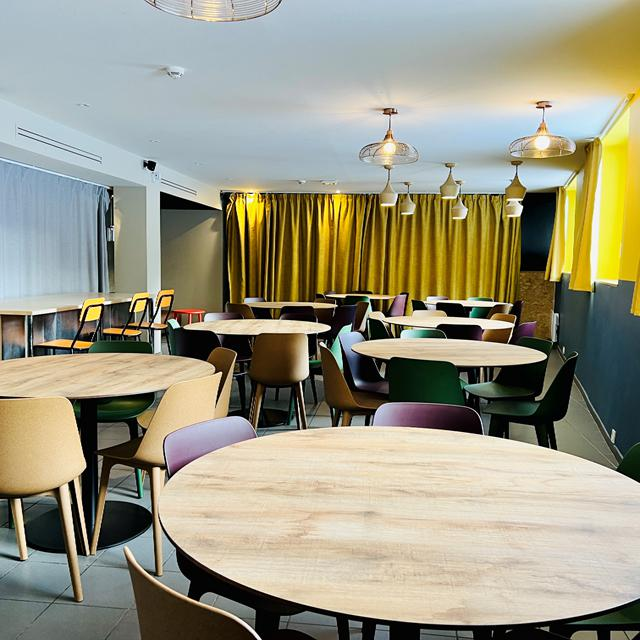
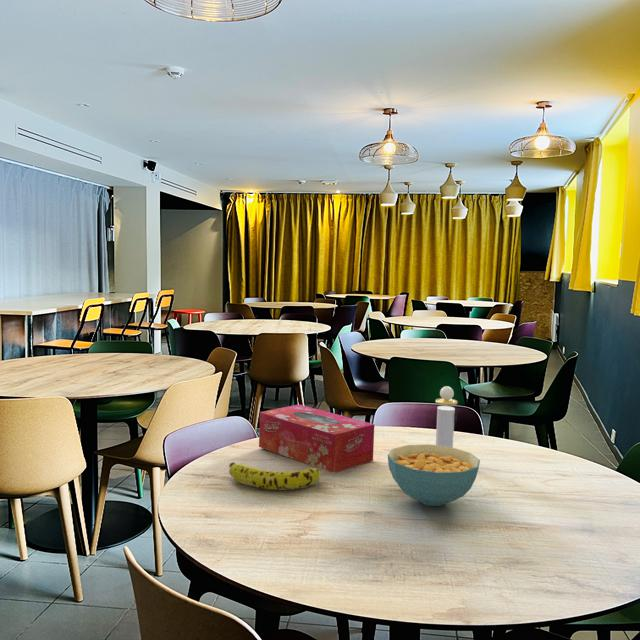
+ fruit (273, 472)
+ perfume bottle (445, 423)
+ tissue box (315, 435)
+ cereal bowl (432, 479)
